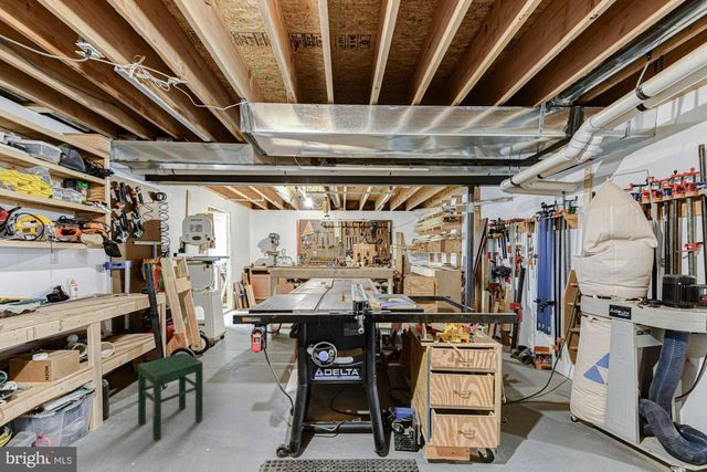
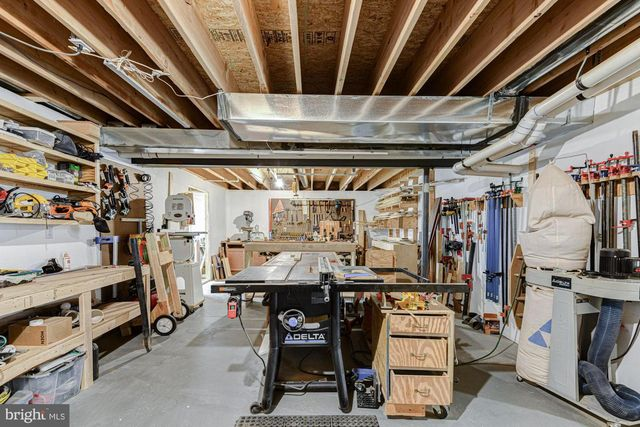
- stool (172, 395)
